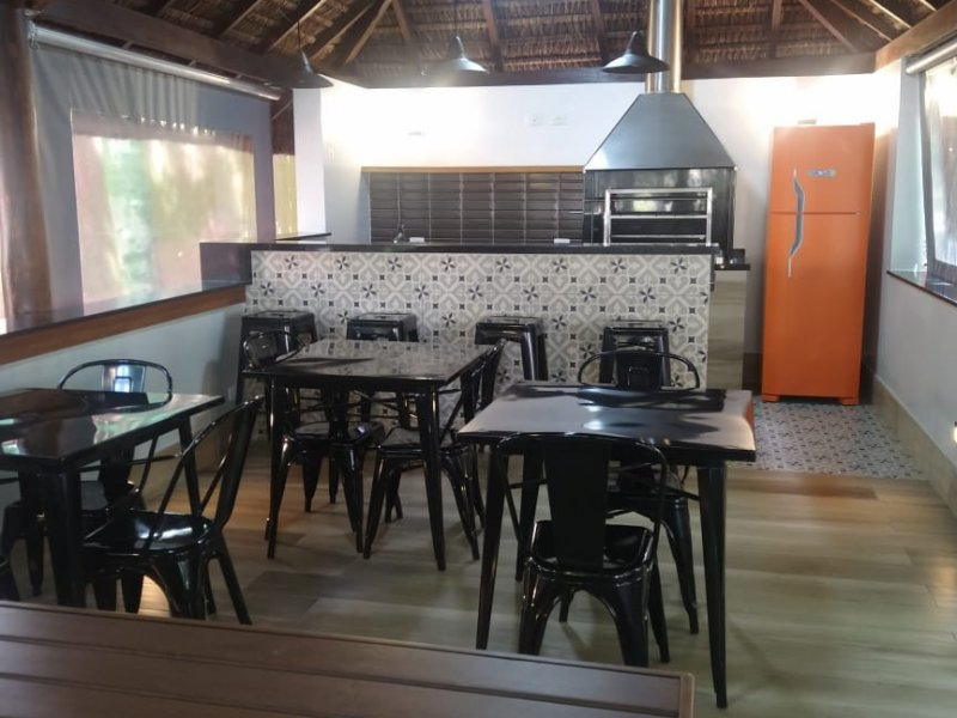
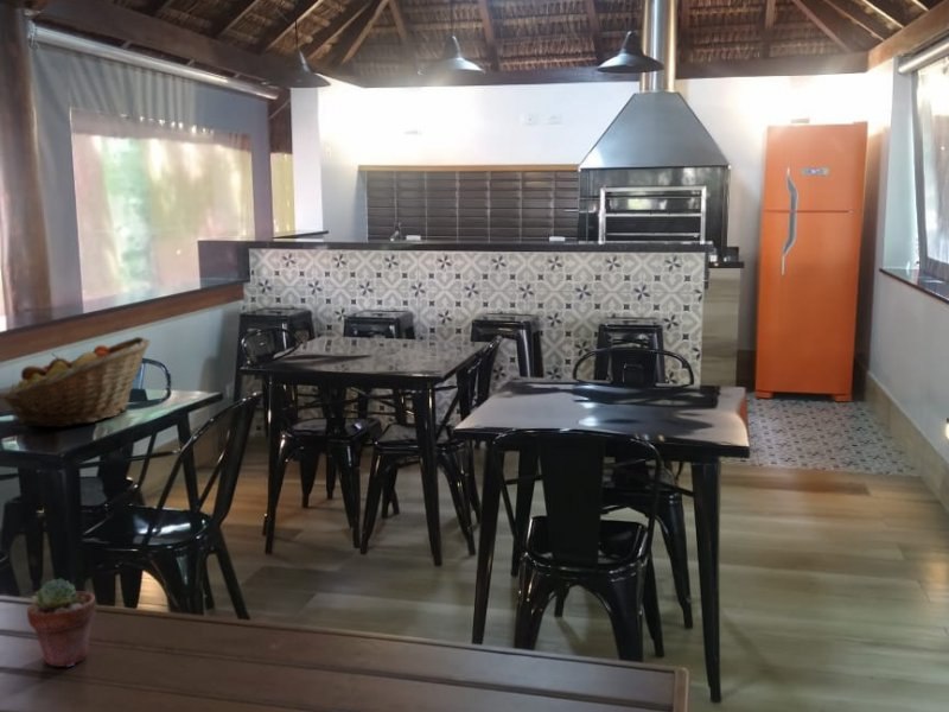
+ potted succulent (62, 618)
+ fruit basket (79, 379)
